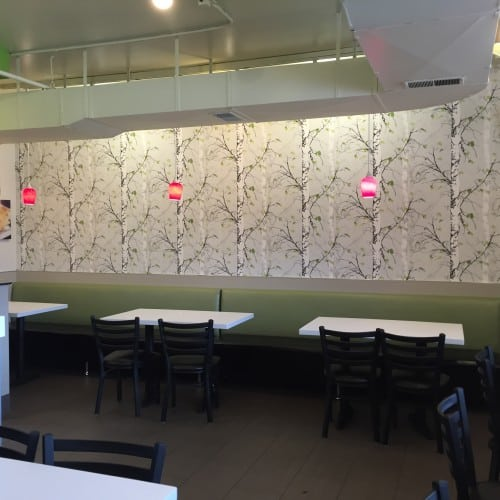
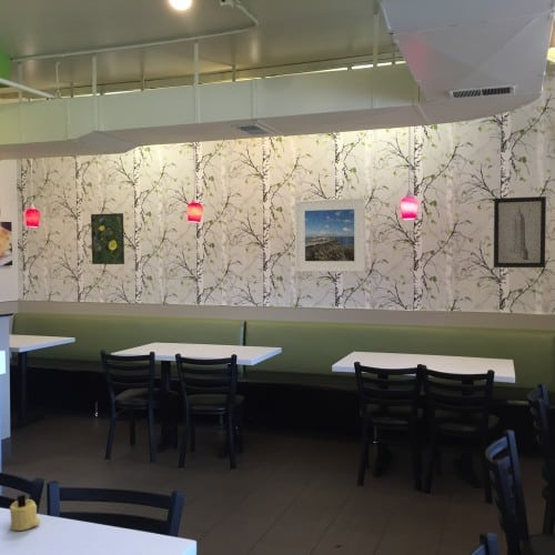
+ wall art (518, 232)
+ candle (24, 511)
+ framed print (329, 235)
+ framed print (107, 239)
